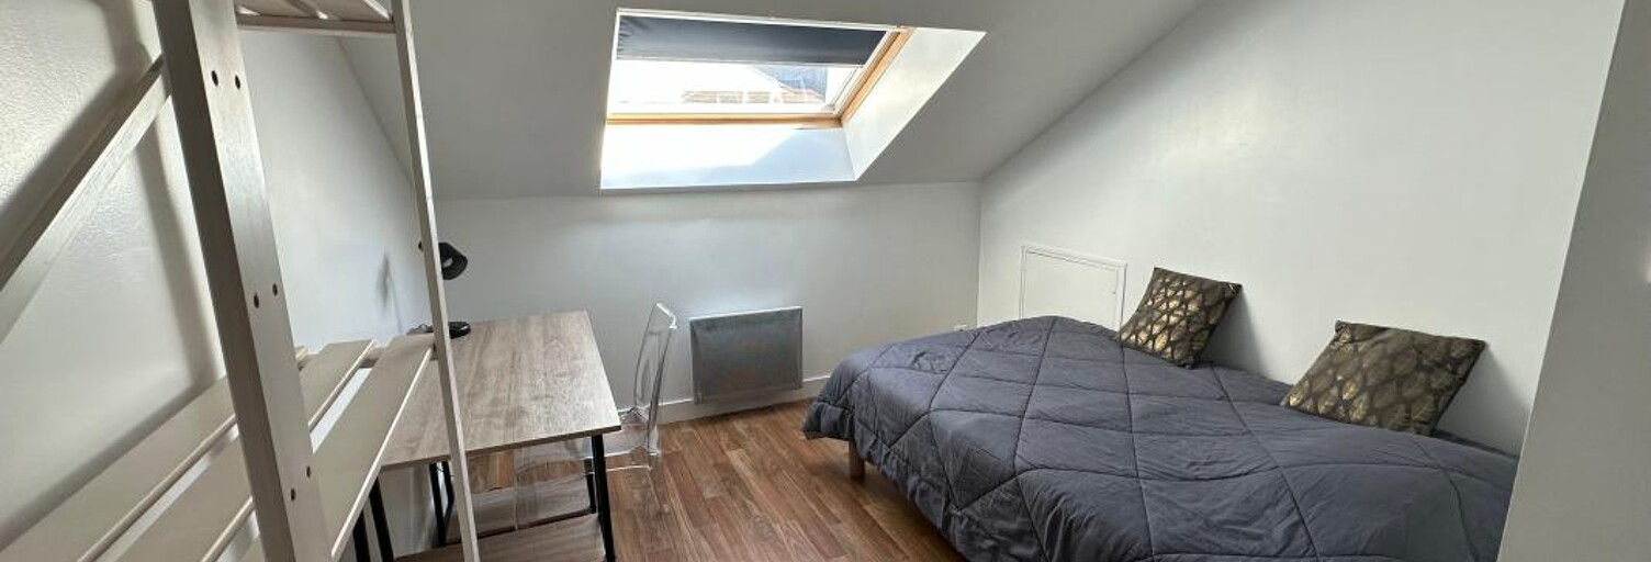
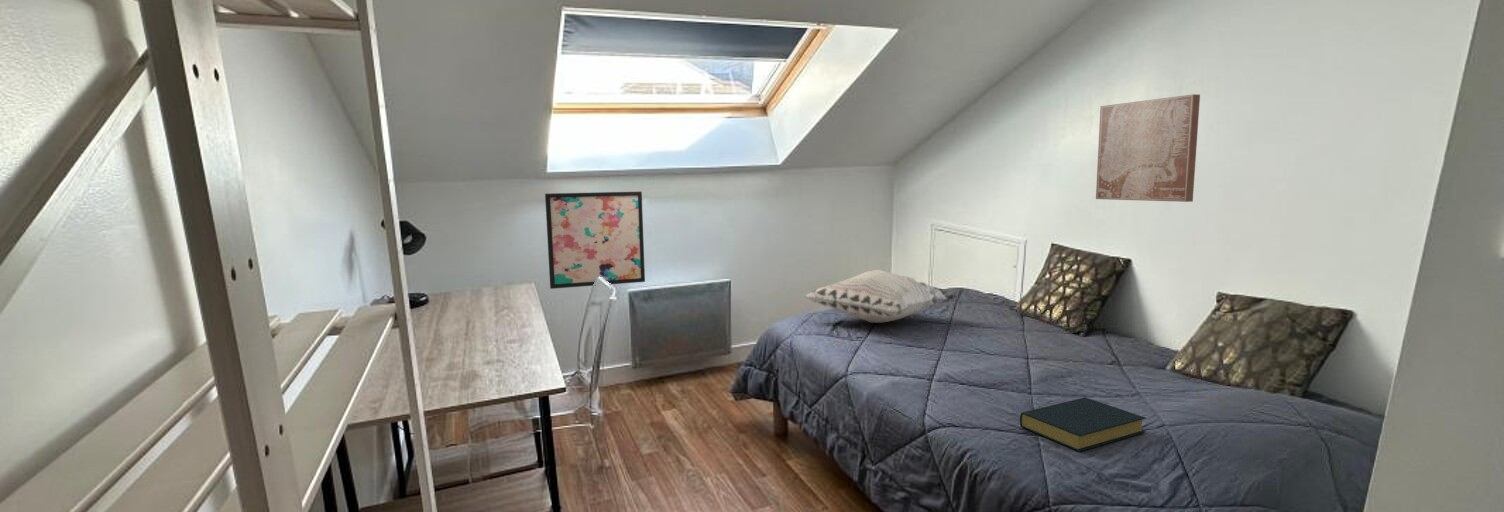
+ wall art (596, 239)
+ decorative pillow (880, 296)
+ hardback book (1081, 422)
+ wall art (1143, 151)
